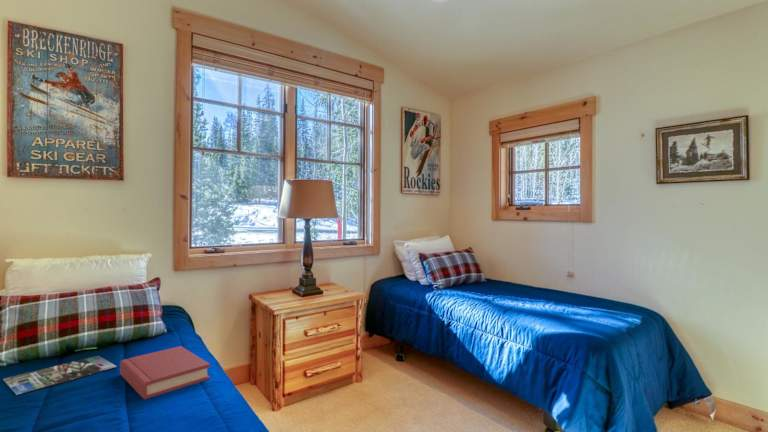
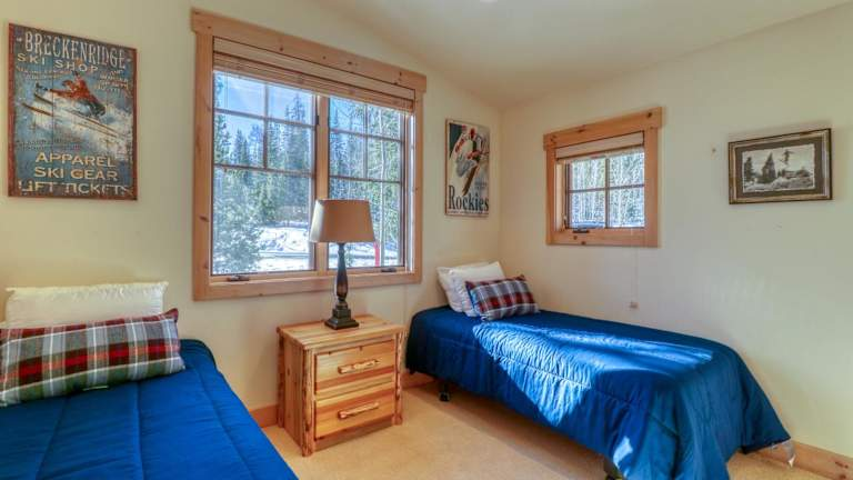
- hardback book (164, 369)
- magazine (62, 372)
